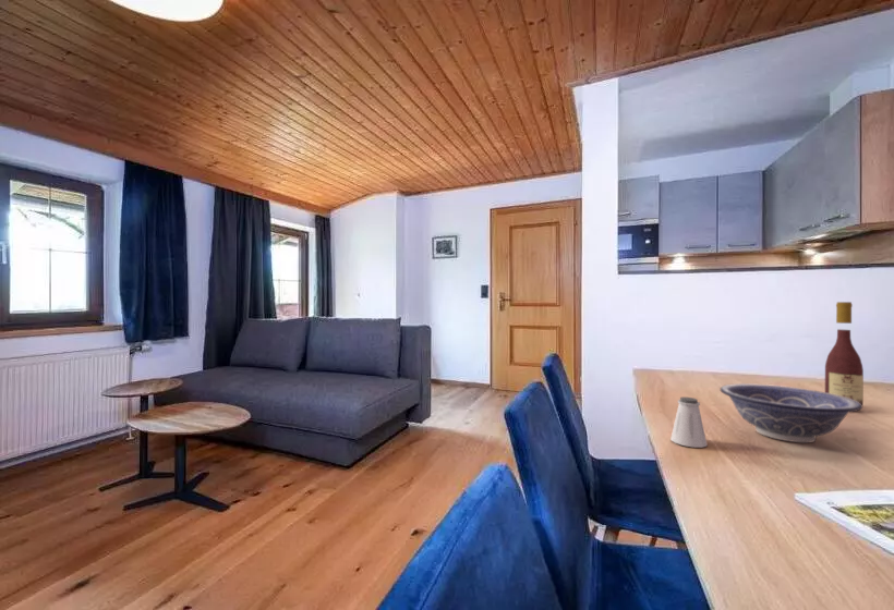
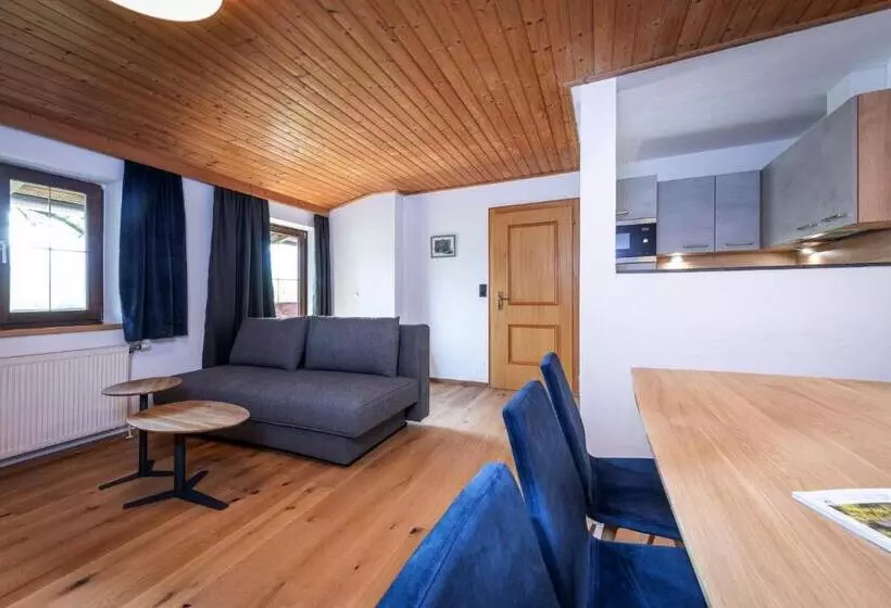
- wine bottle (843, 355)
- decorative bowl (784, 414)
- saltshaker (688, 419)
